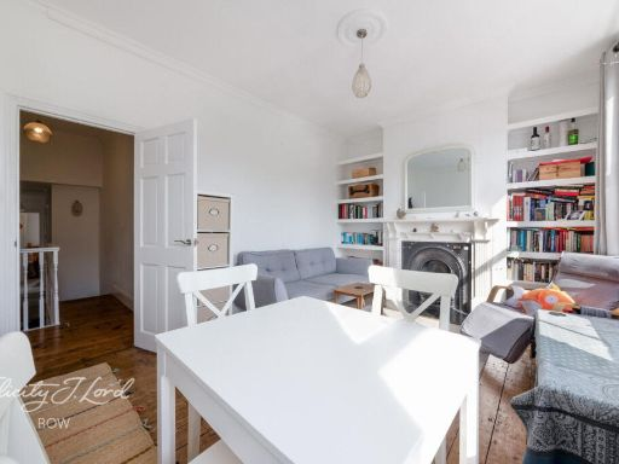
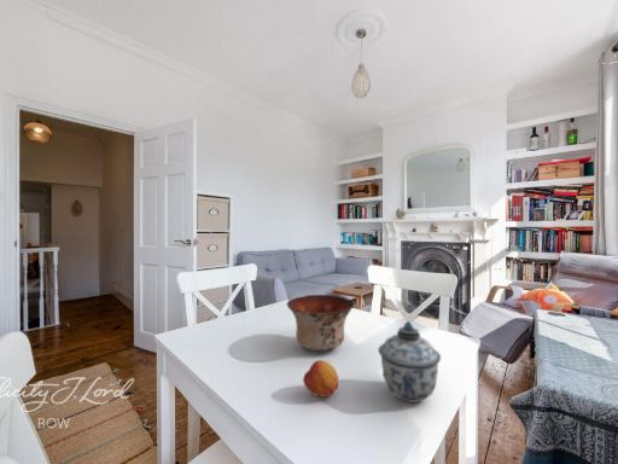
+ bowl (320, 324)
+ fruit (321, 377)
+ lidded jar (408, 358)
